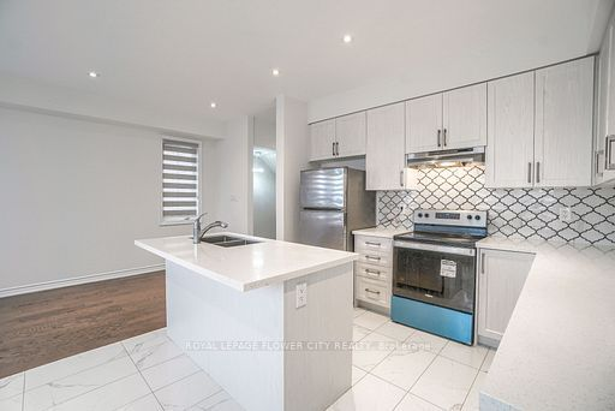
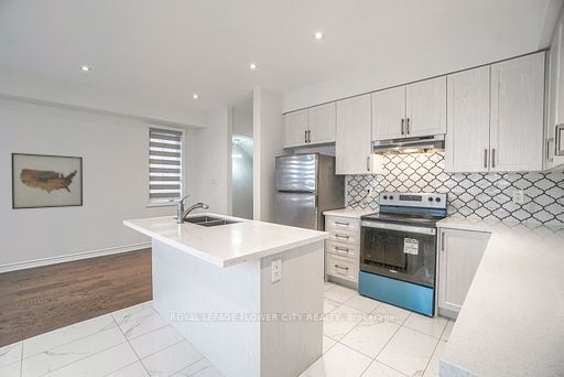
+ wall art (50, 181)
